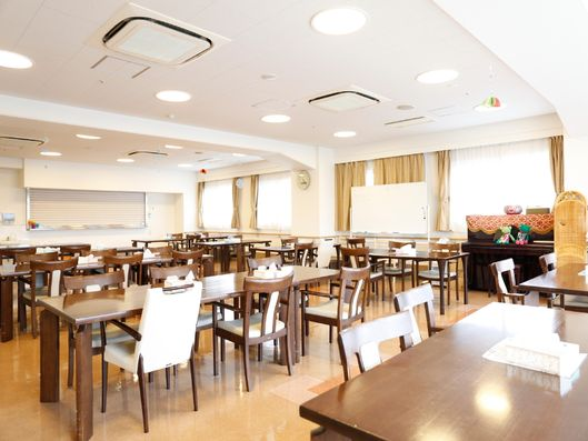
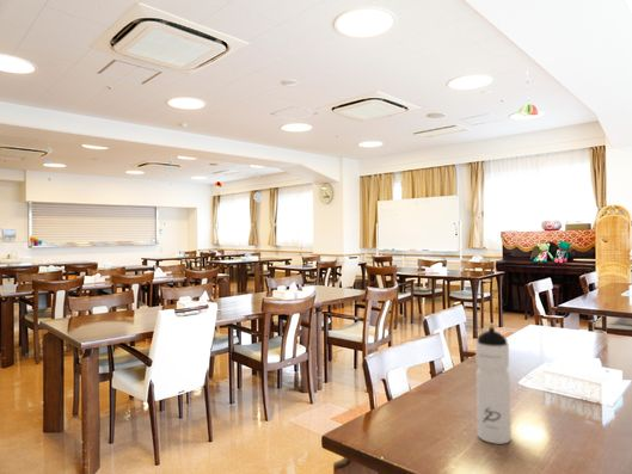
+ water bottle (492, 382)
